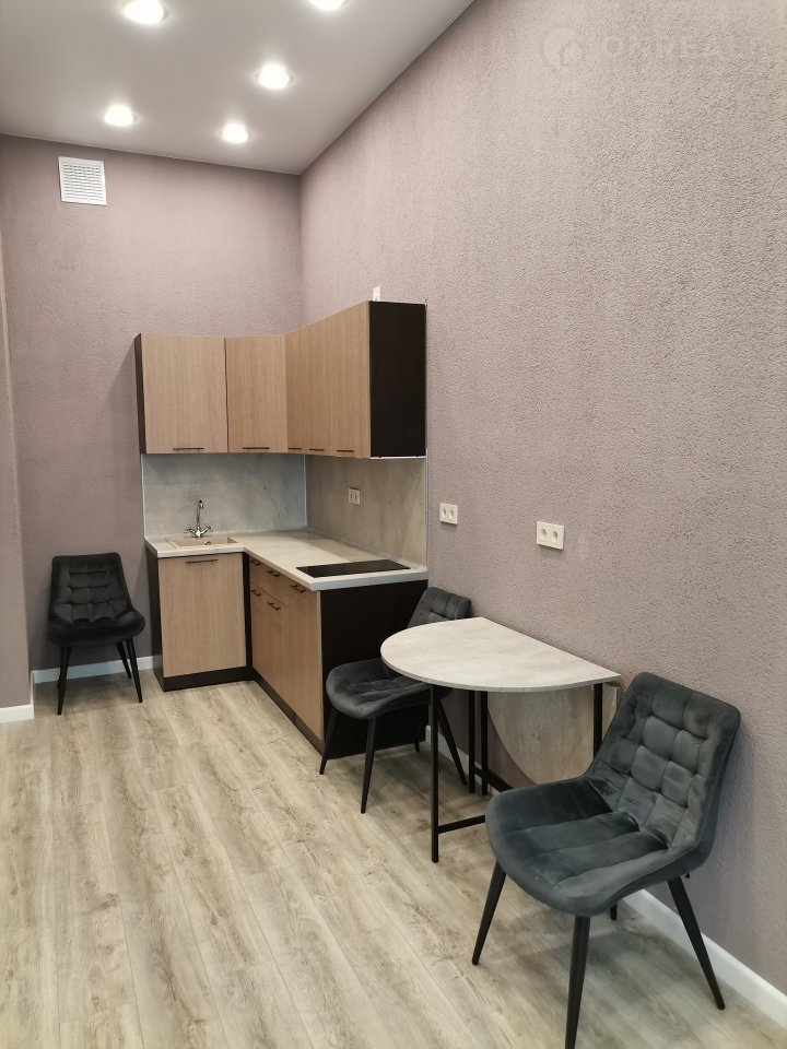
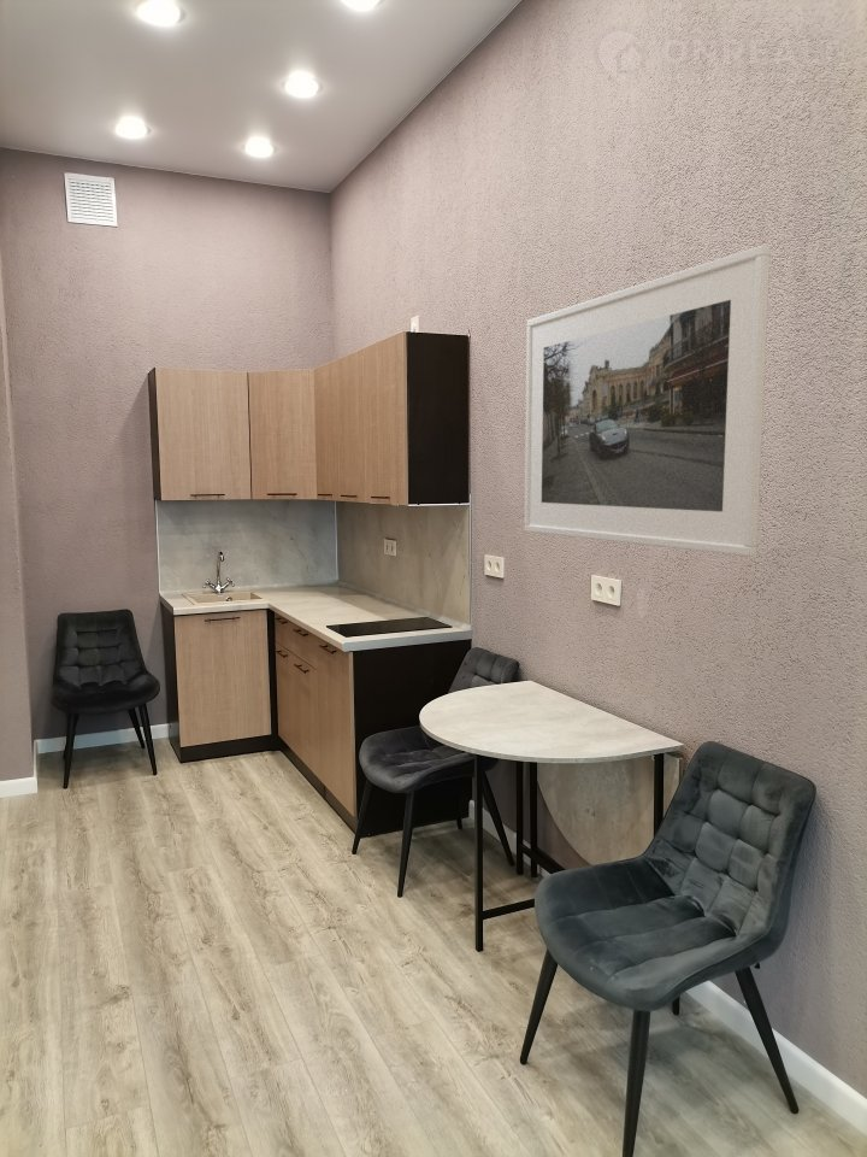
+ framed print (621, 417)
